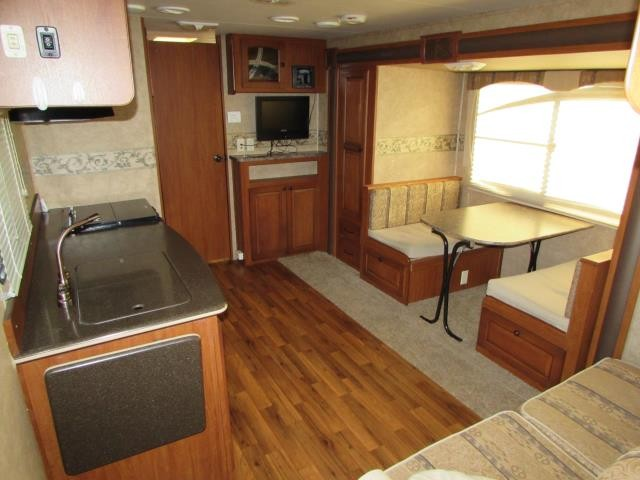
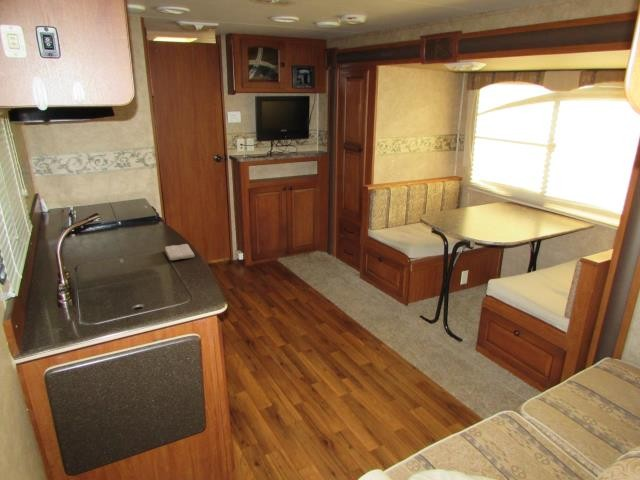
+ washcloth (179, 251)
